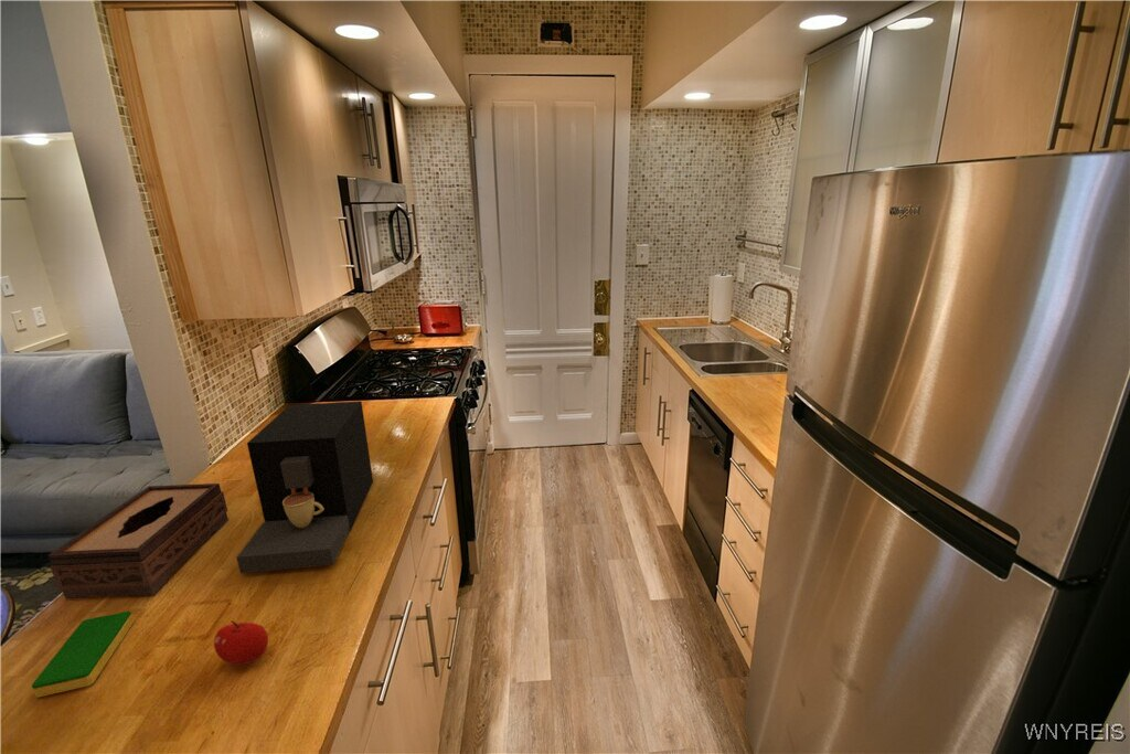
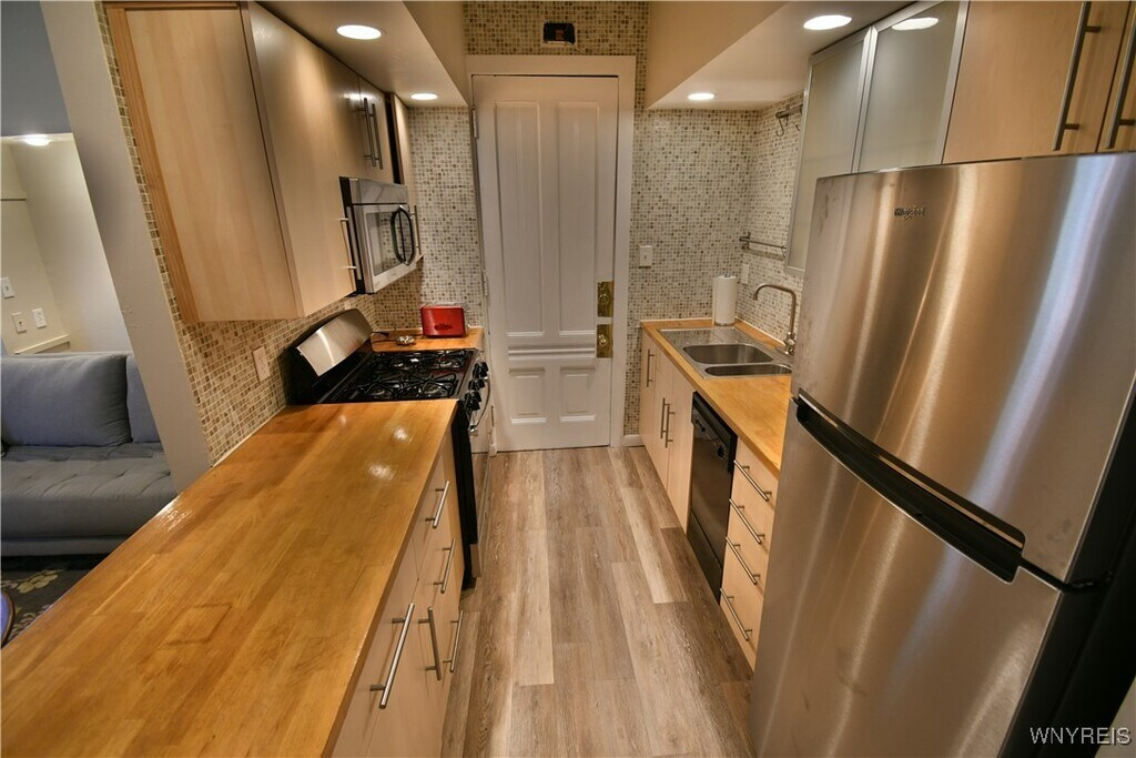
- coffee maker (308, 477)
- apple (241, 640)
- dish sponge (87, 650)
- tissue box (150, 535)
